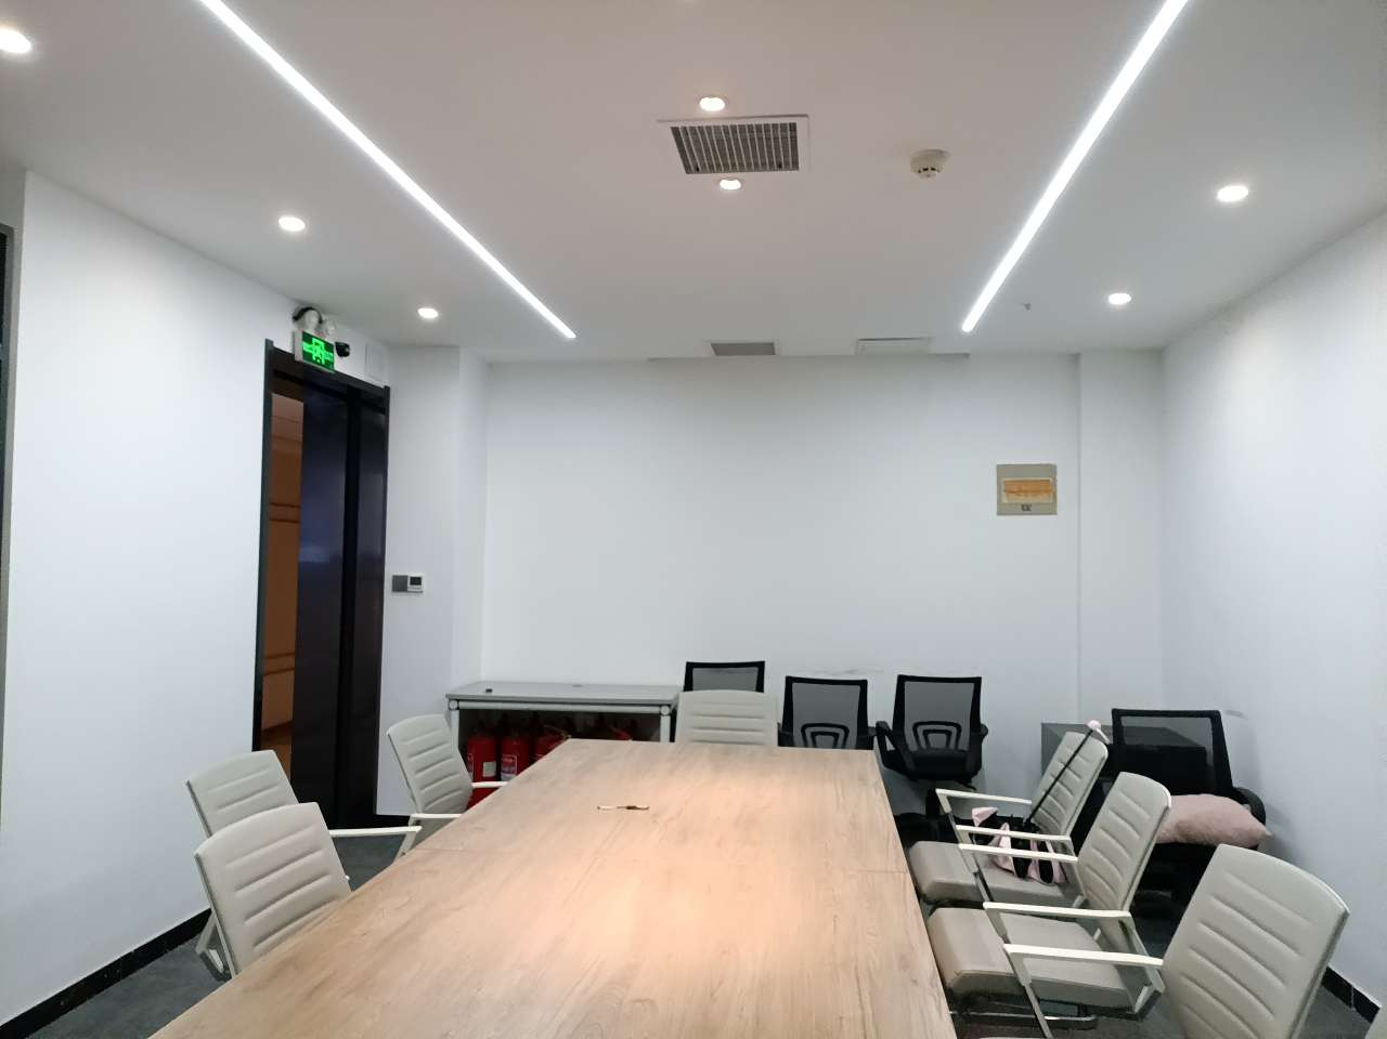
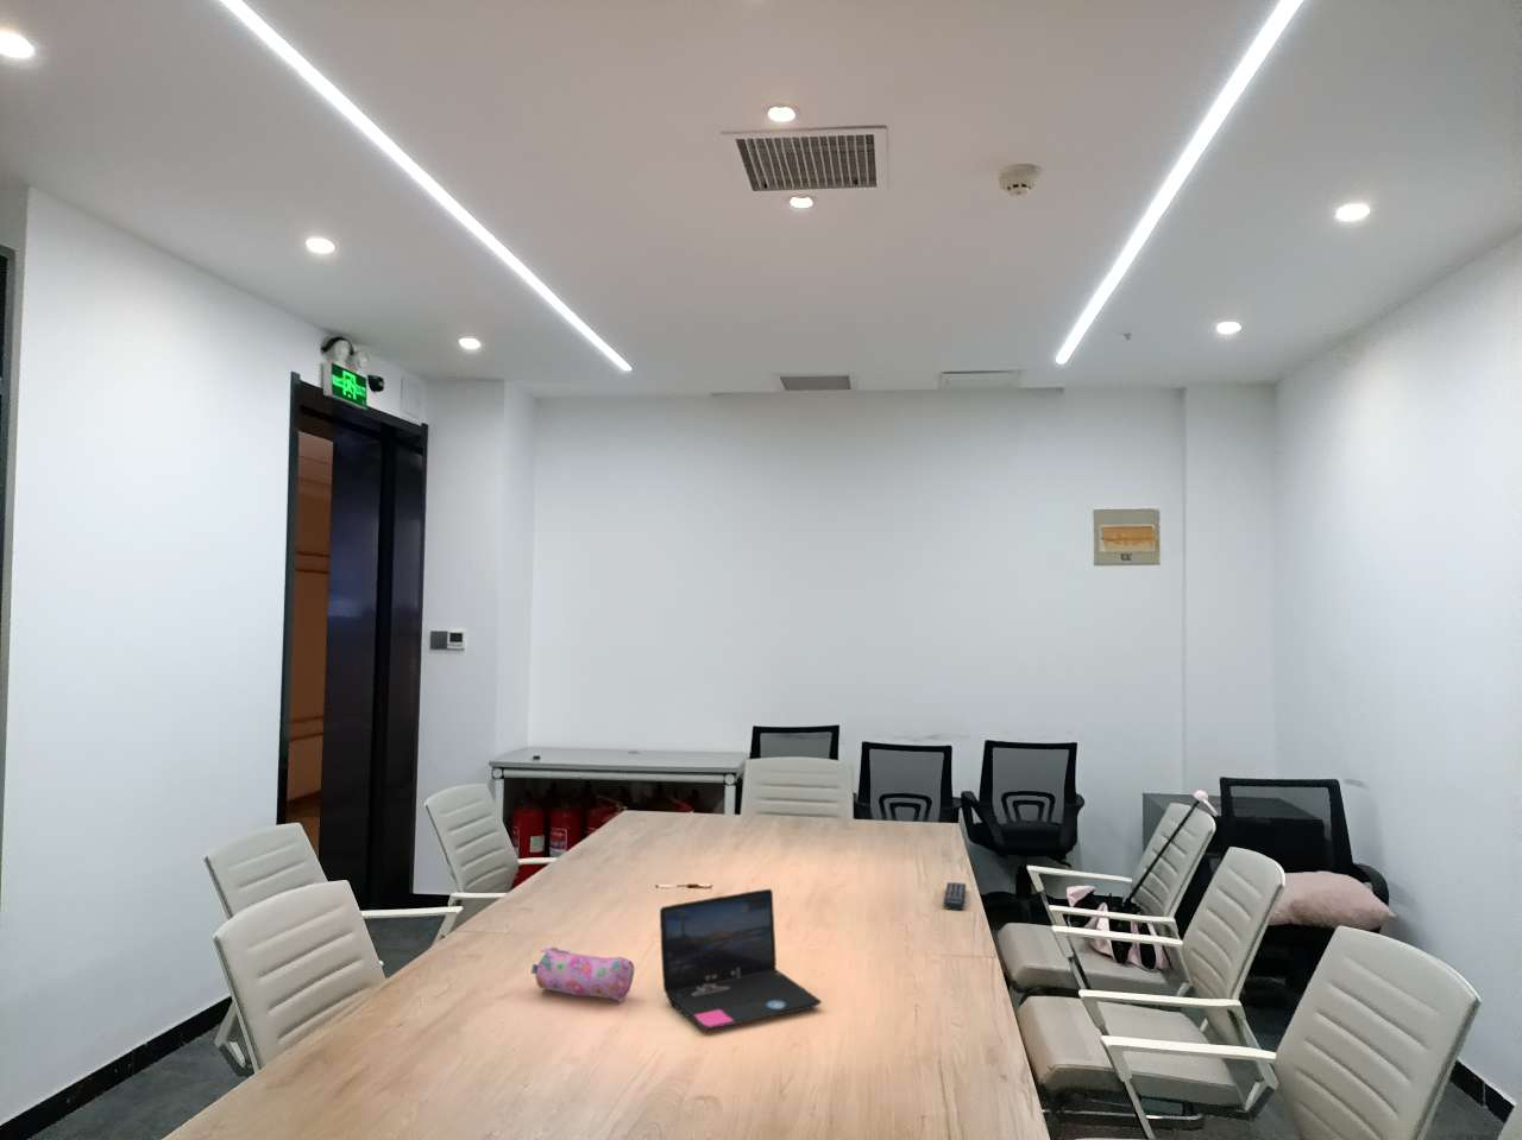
+ pencil case (582, 972)
+ remote control (955, 896)
+ laptop (739, 956)
